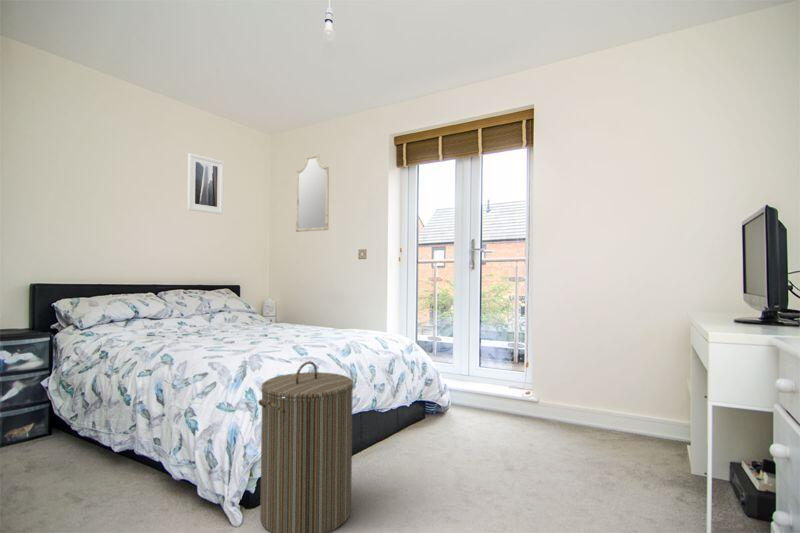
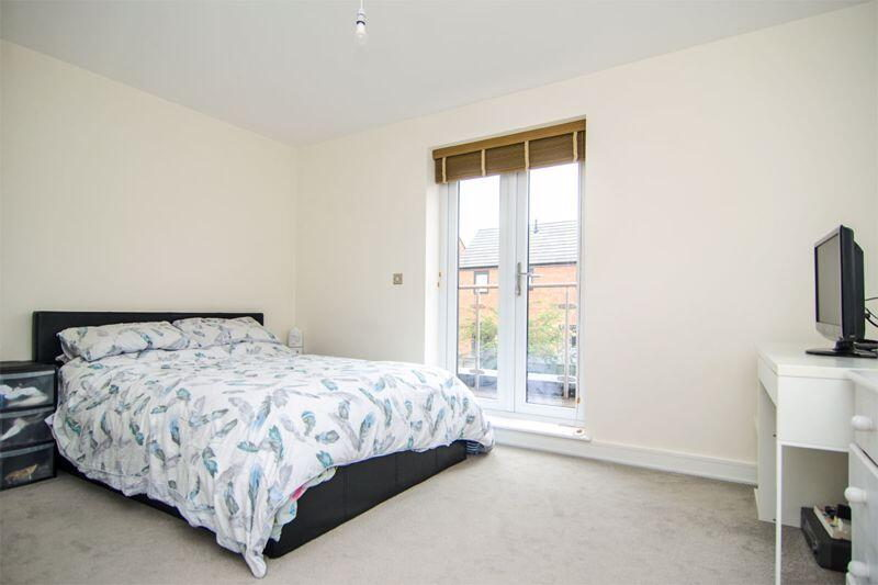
- home mirror (311, 193)
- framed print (206, 184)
- laundry hamper (307, 436)
